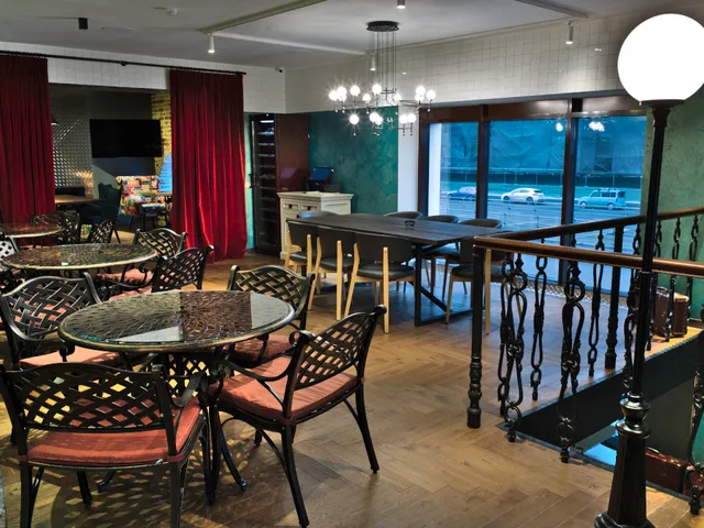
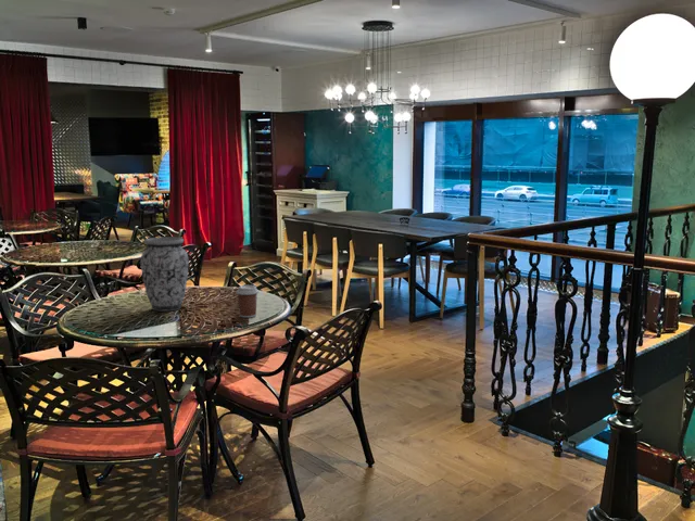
+ coffee cup (248, 301)
+ vase (165, 274)
